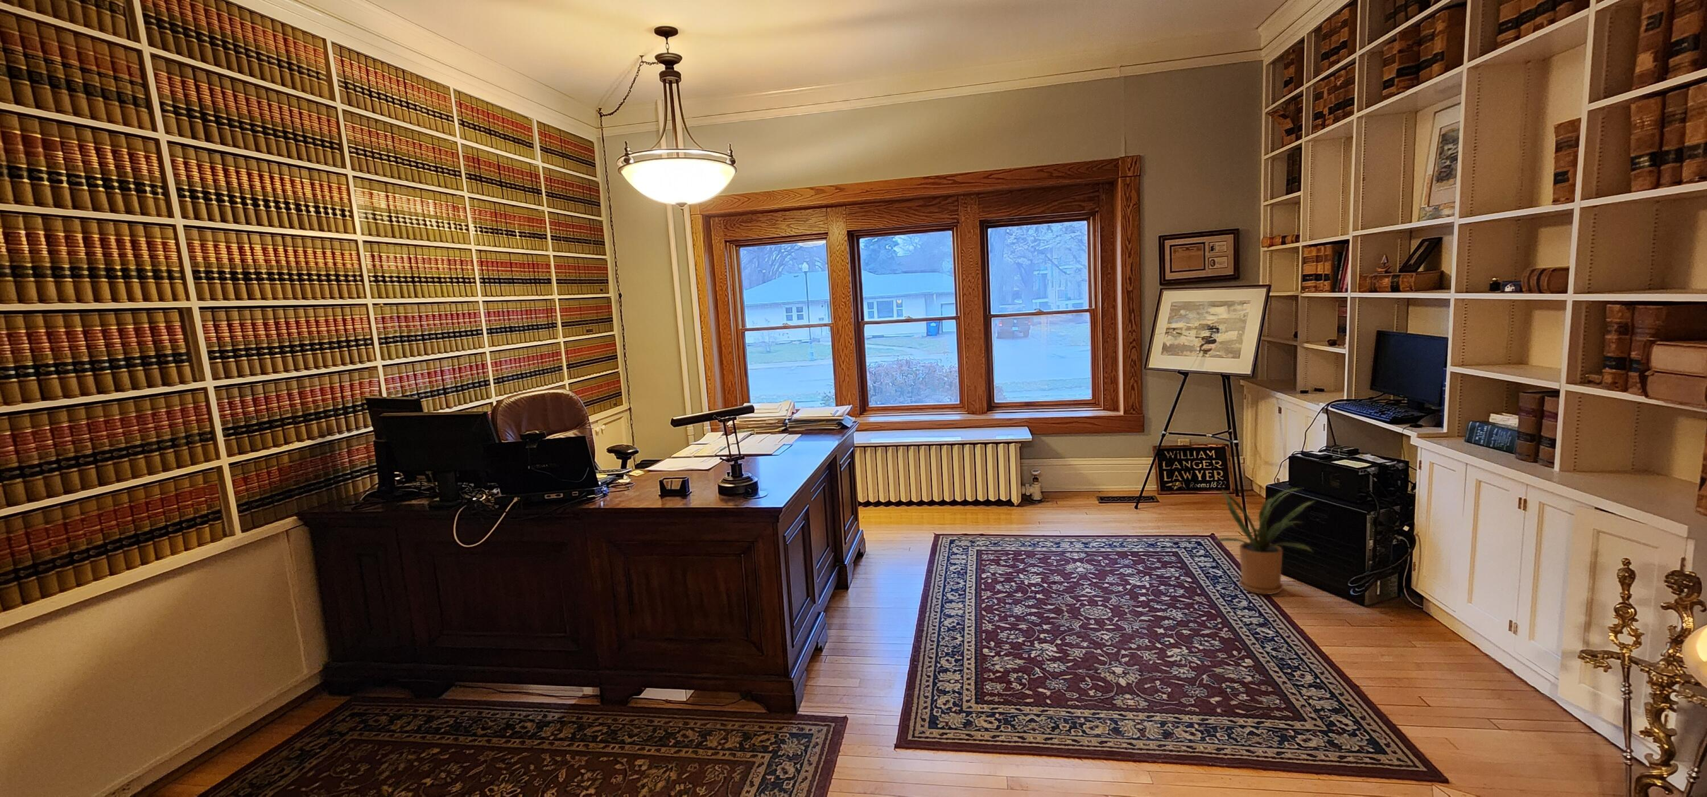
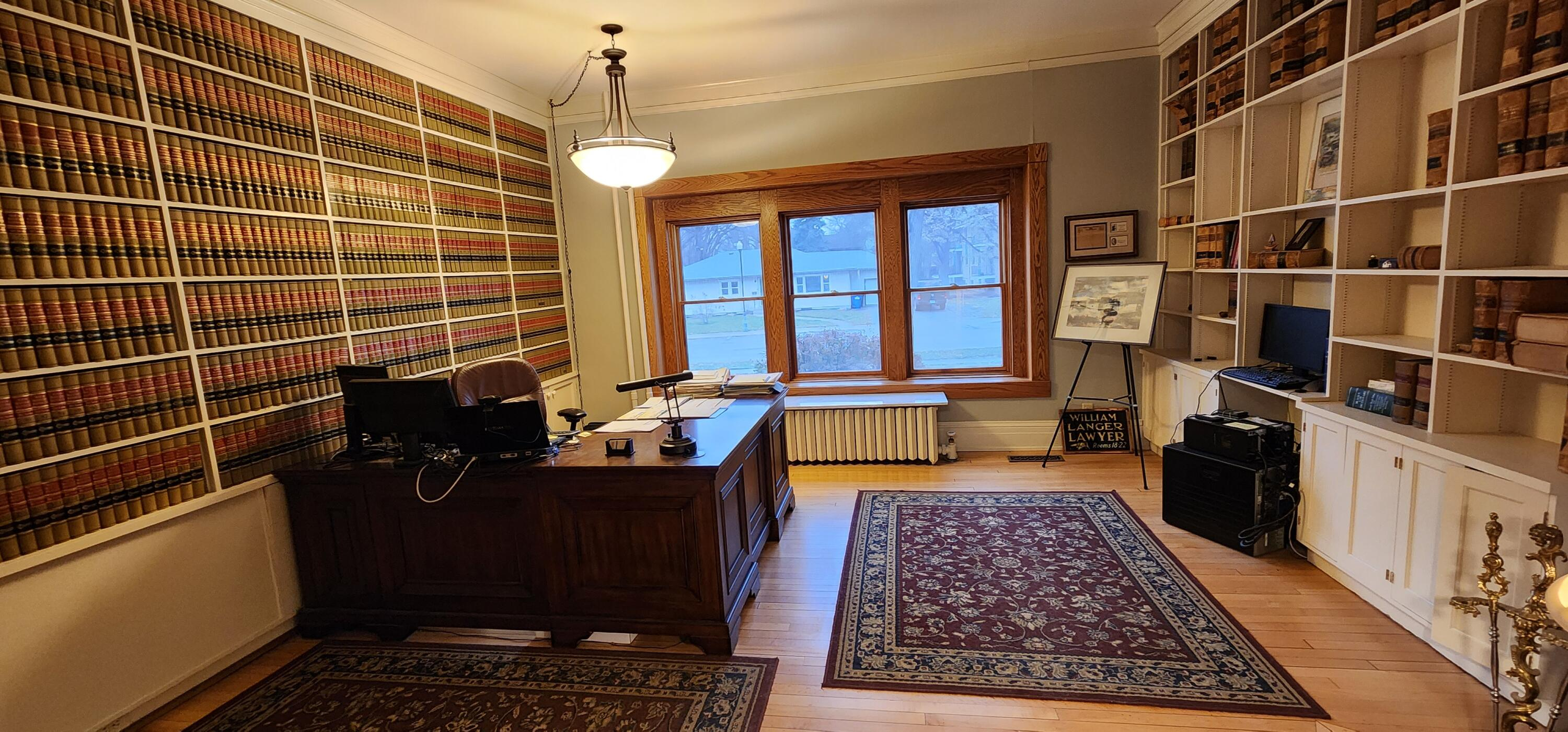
- house plant (1264, 535)
